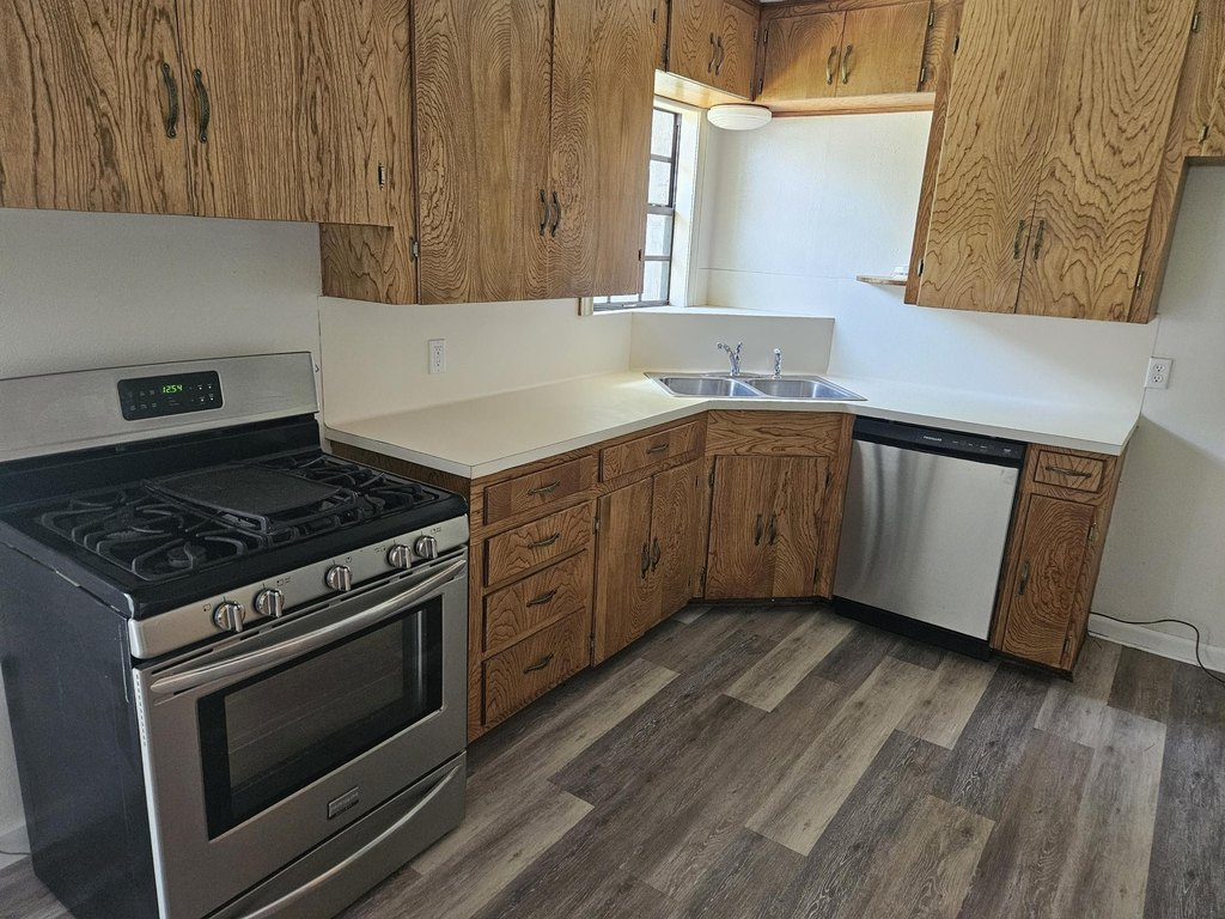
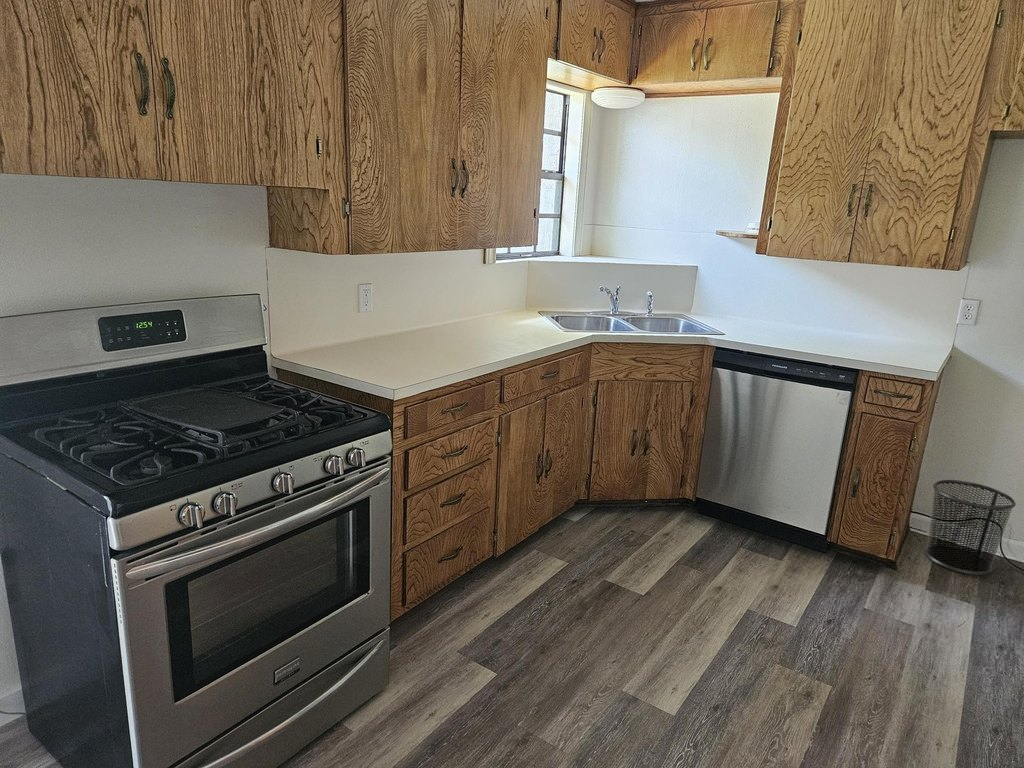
+ trash can (965, 526)
